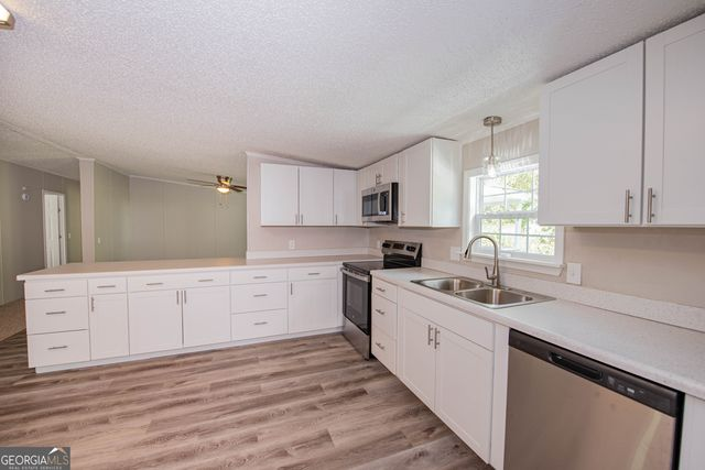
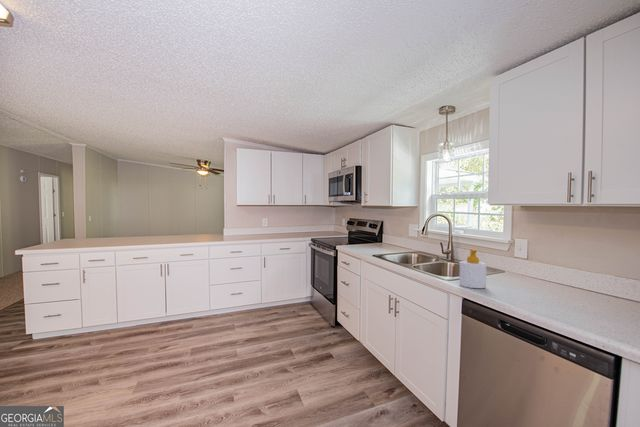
+ soap bottle (472, 267)
